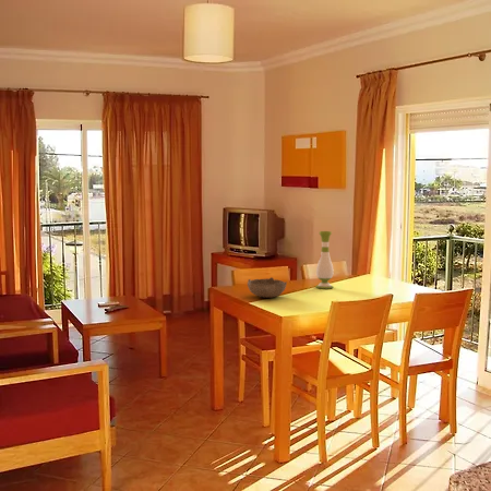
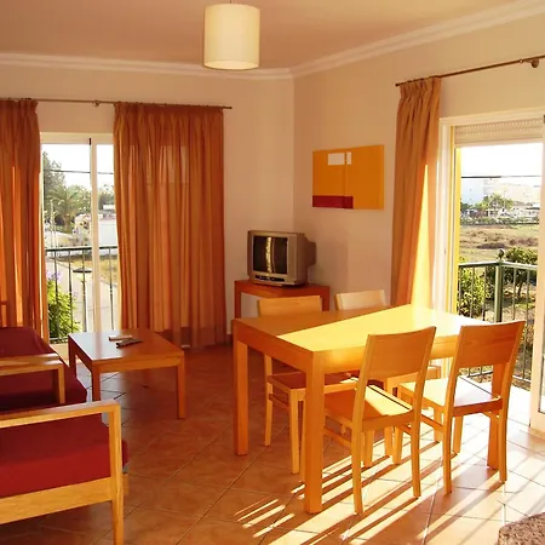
- vase (324, 259)
- bowl (266, 288)
